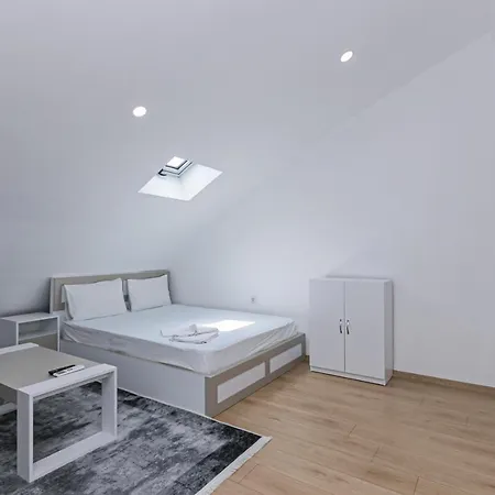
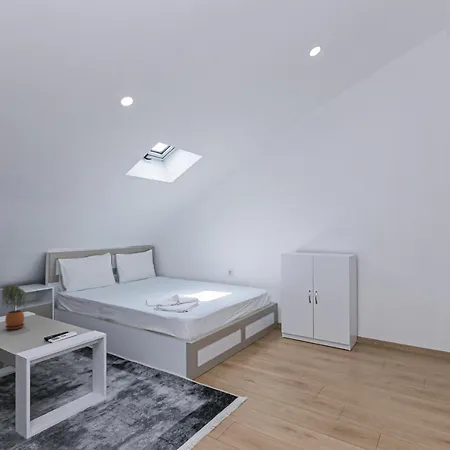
+ potted plant (14, 306)
